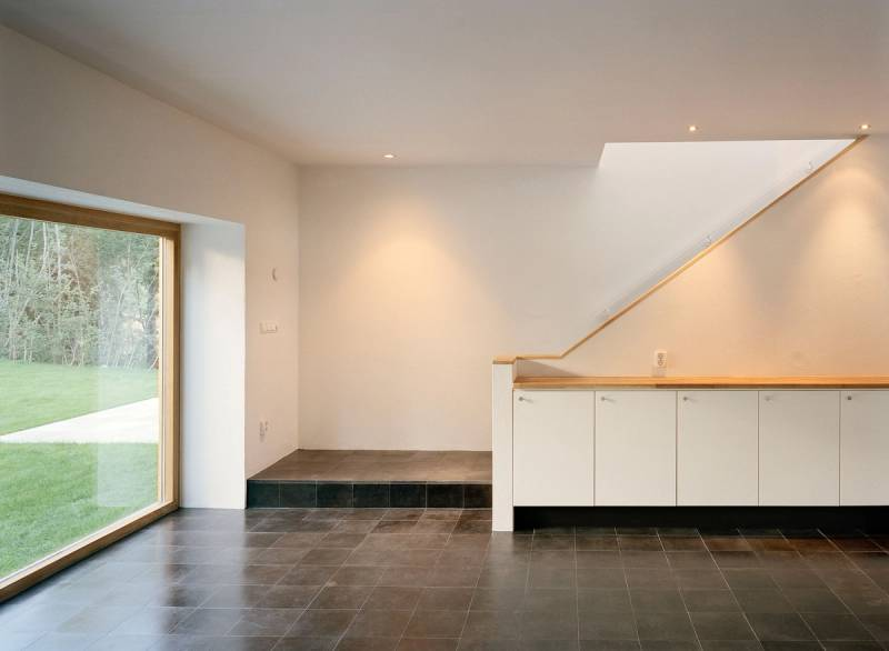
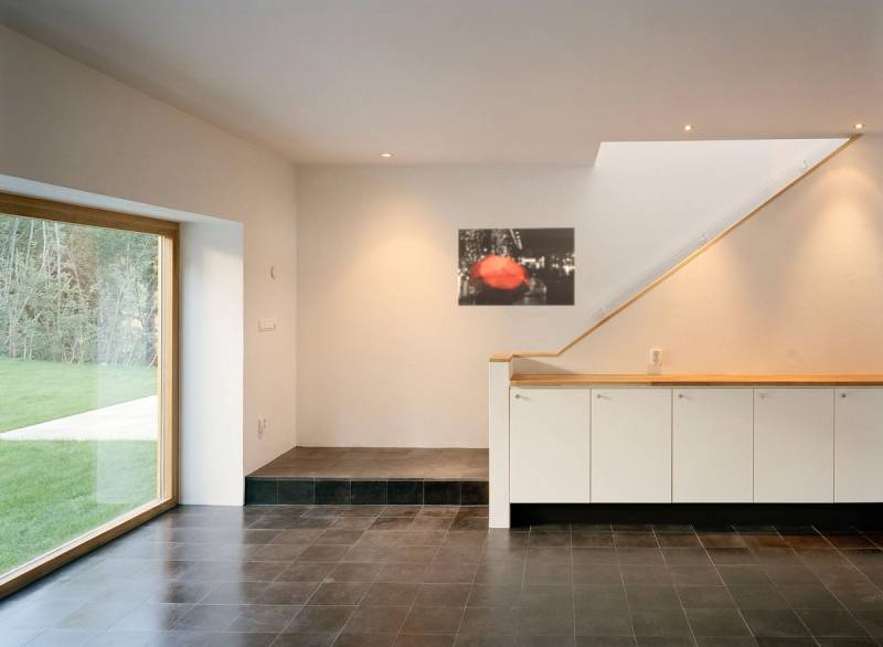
+ wall art (515, 266)
